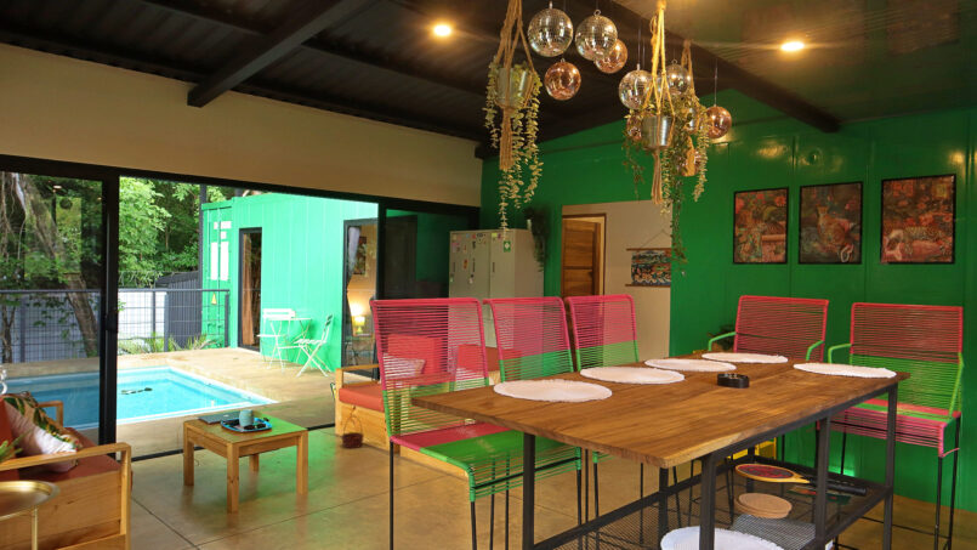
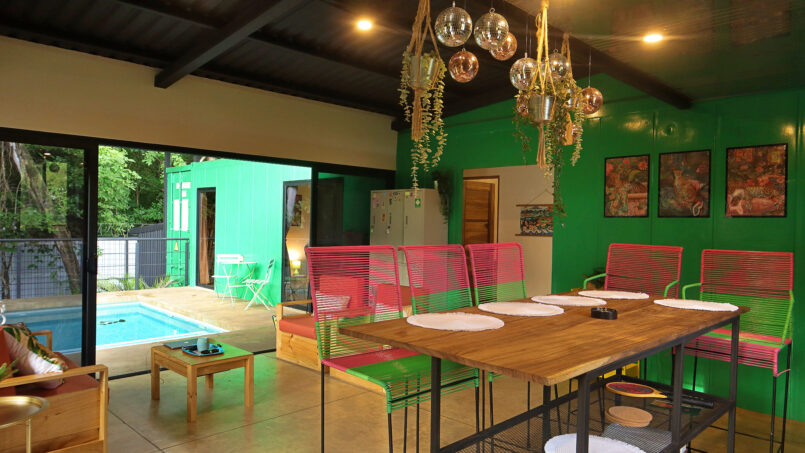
- basket (352, 432)
